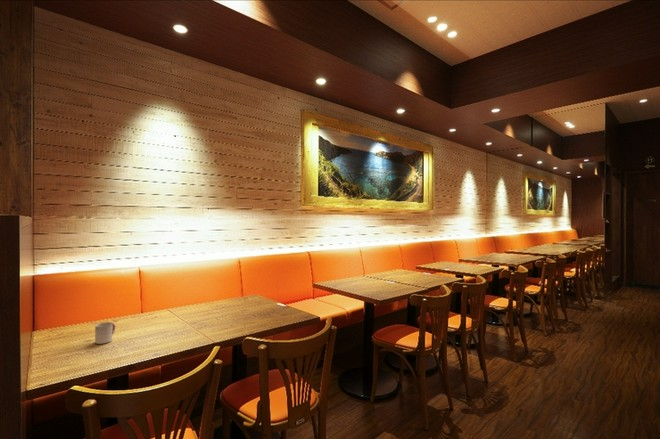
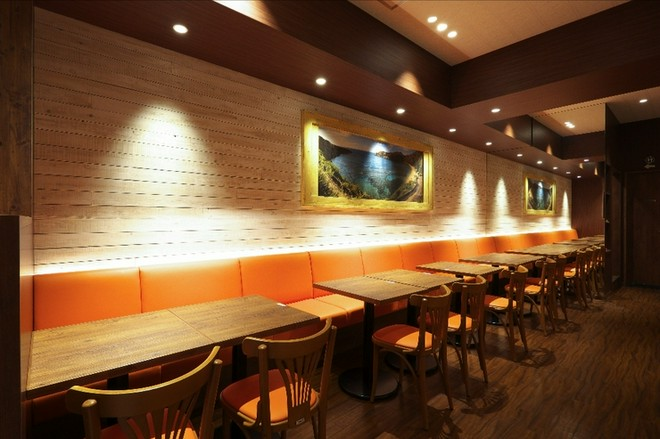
- cup (106, 331)
